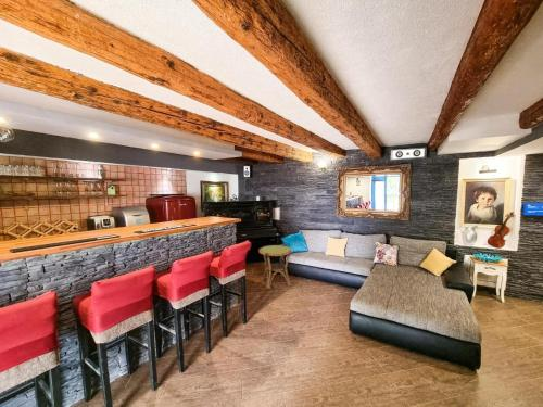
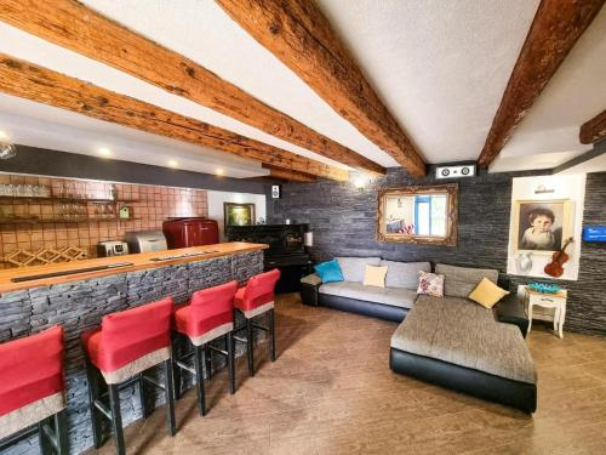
- side table (275, 265)
